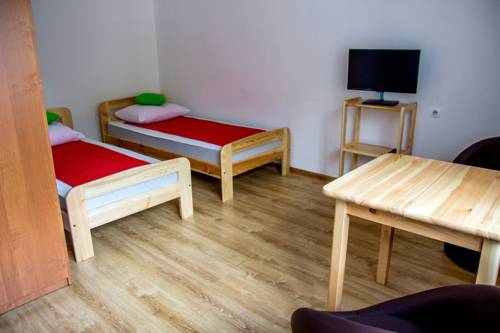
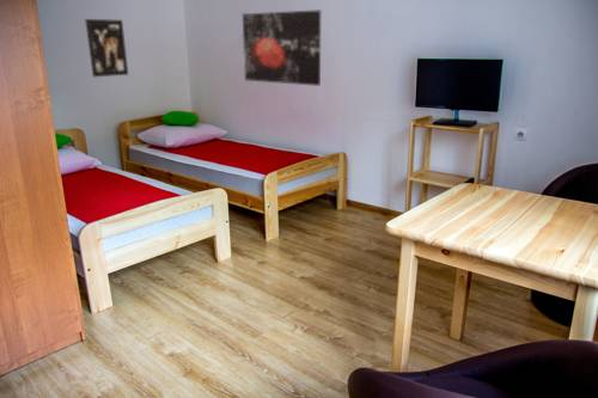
+ wall art (279, 48)
+ wall art (108, 48)
